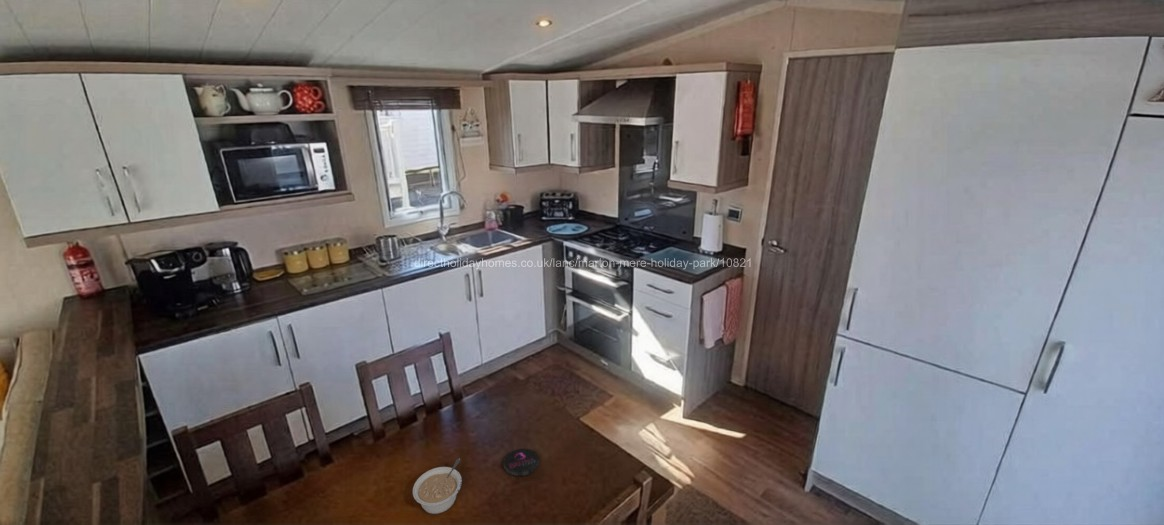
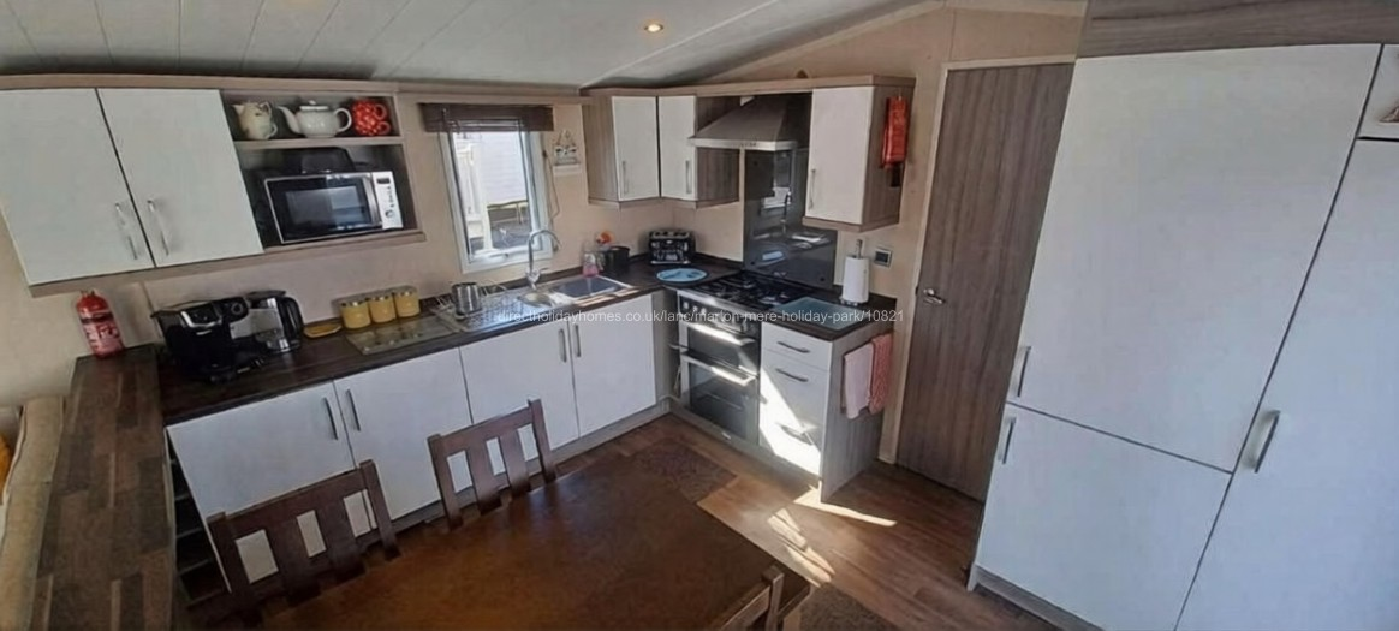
- legume (438, 489)
- coaster (521, 461)
